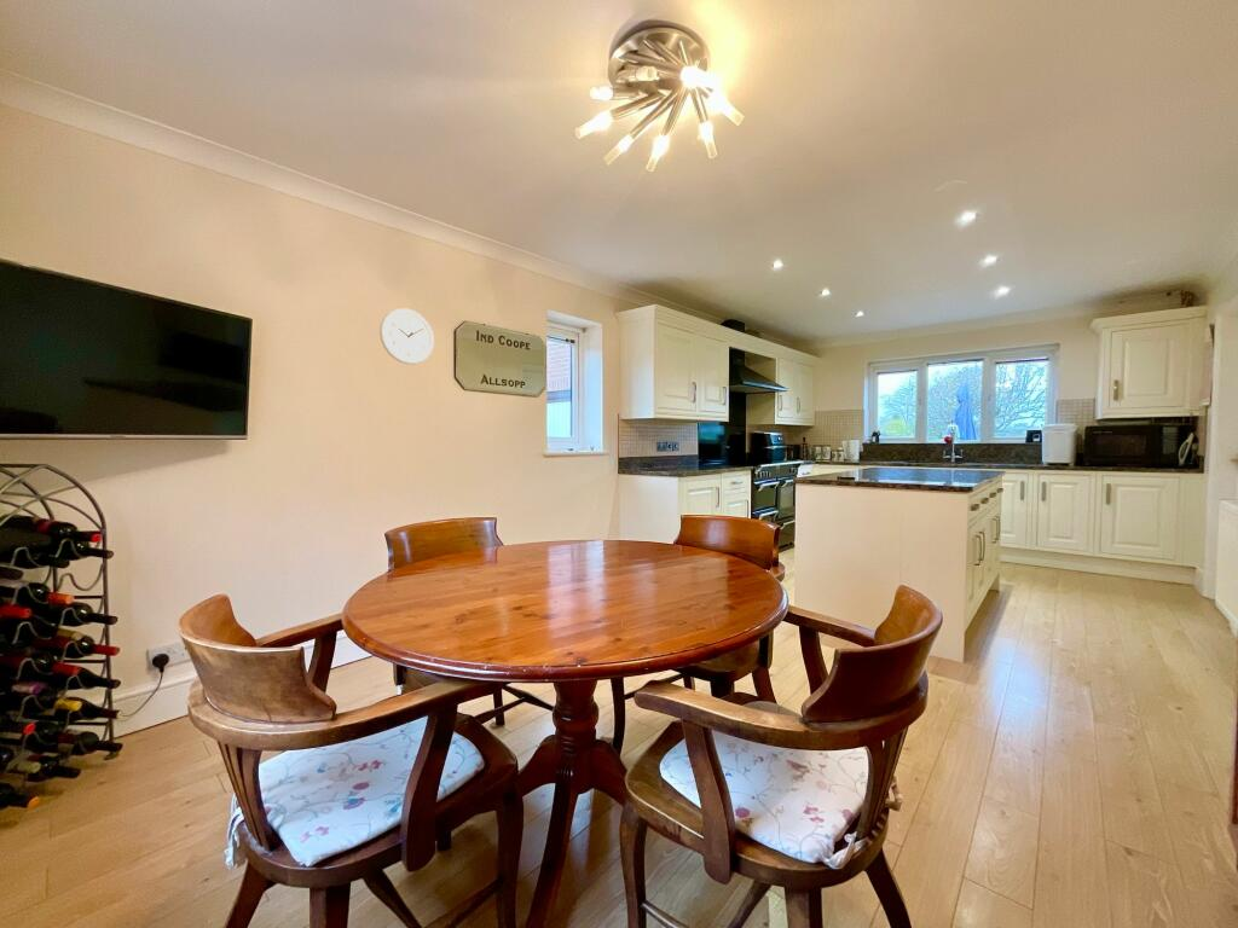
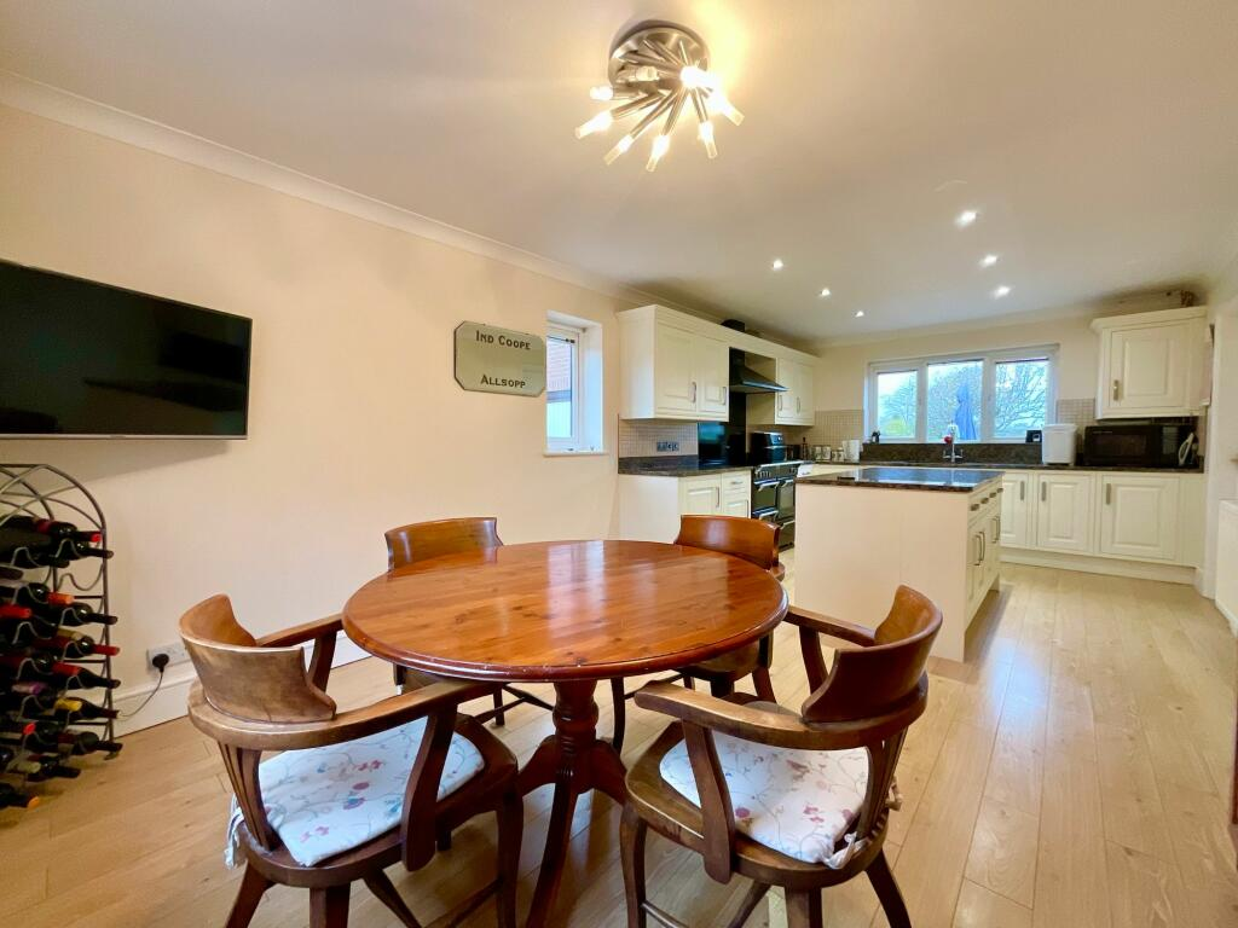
- wall clock (407, 336)
